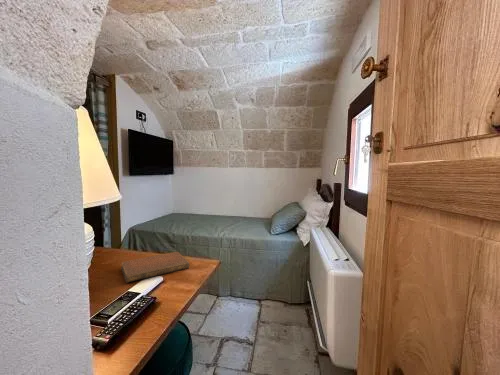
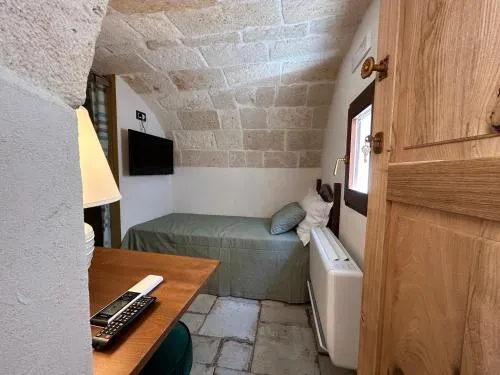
- notebook (155, 265)
